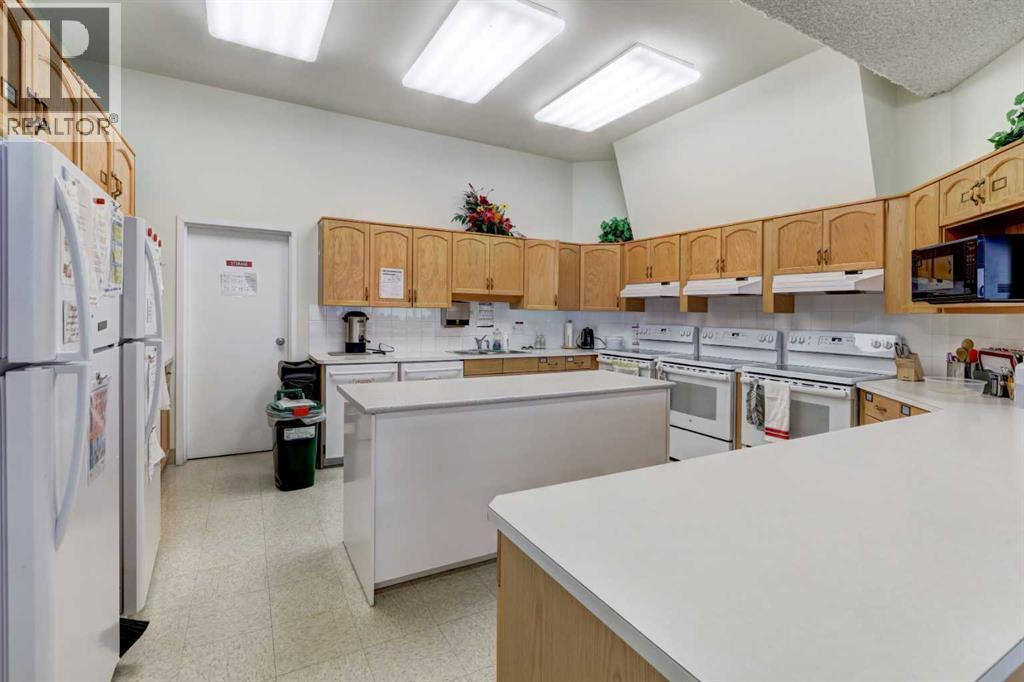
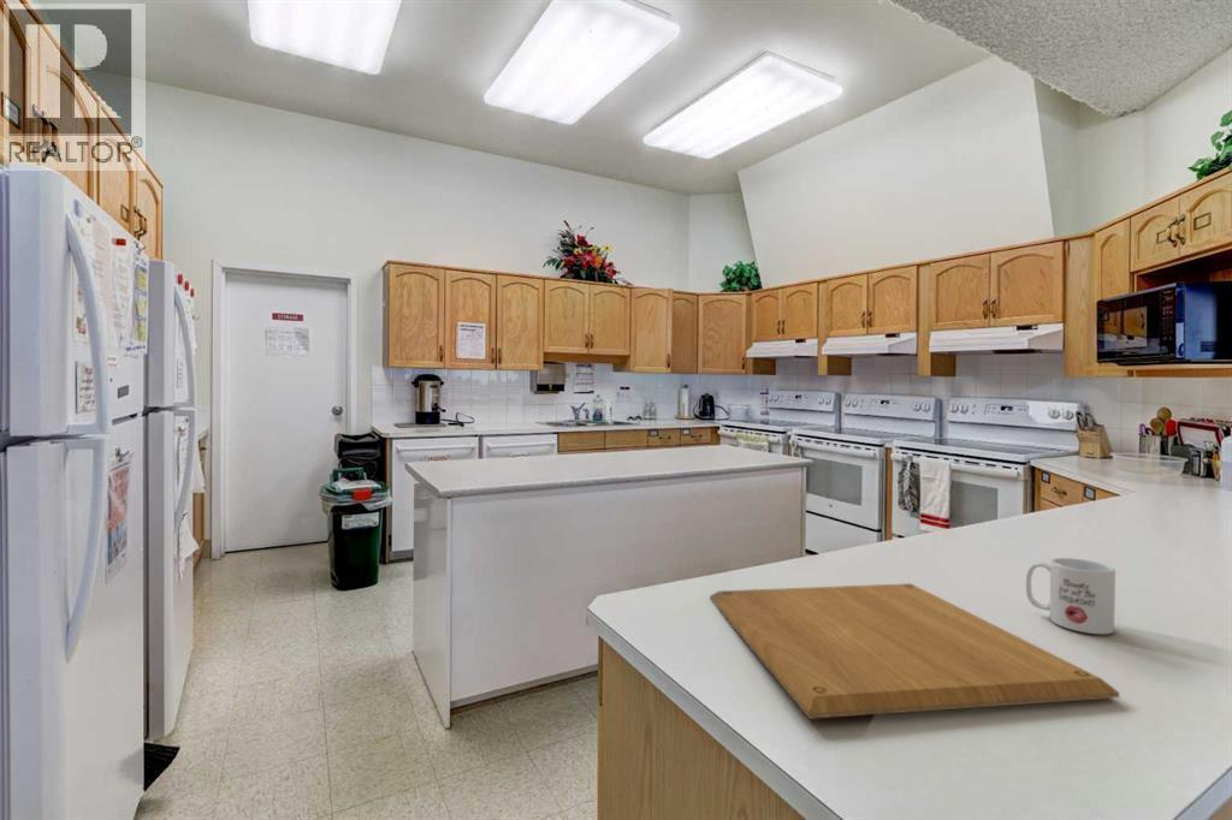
+ mug (1067, 590)
+ chopping board (873, 631)
